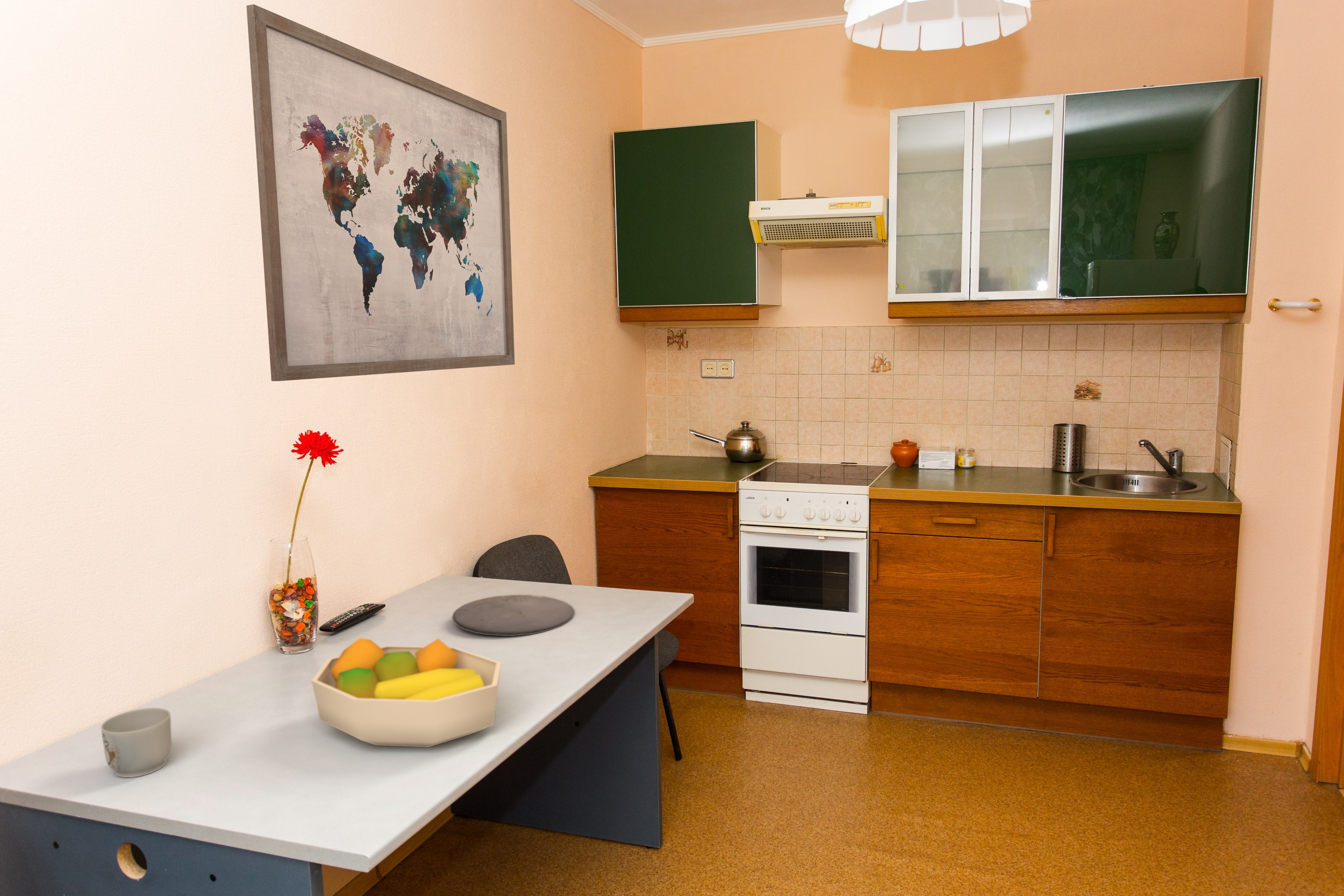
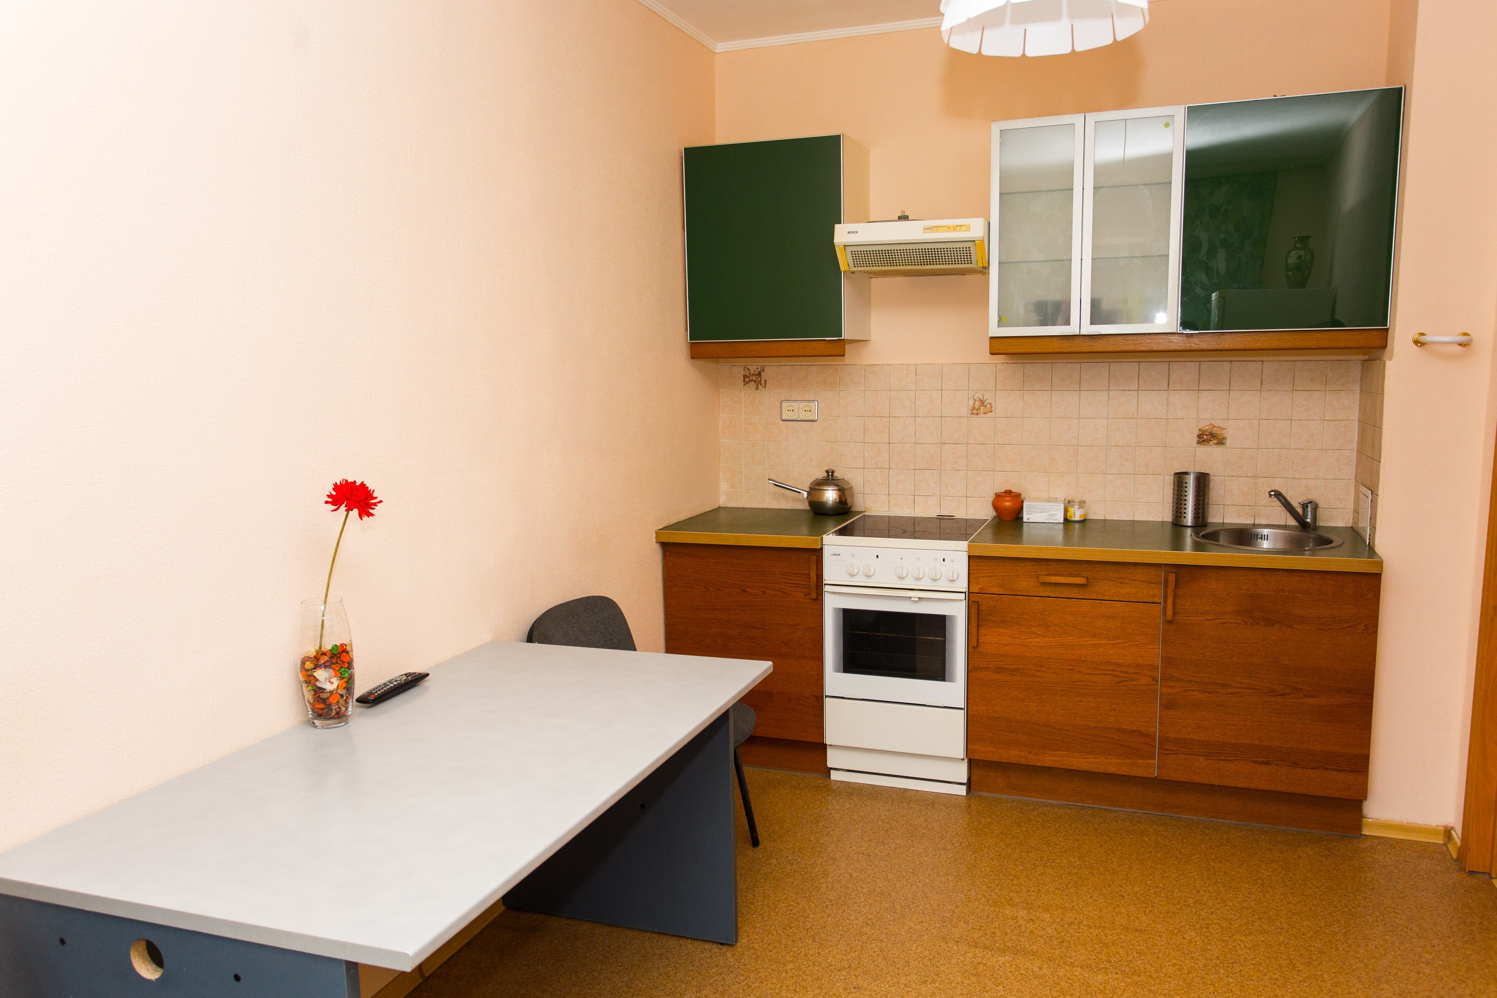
- plate (513, 614)
- wall art (409, 223)
- fruit bowl (409, 685)
- mug (133, 742)
